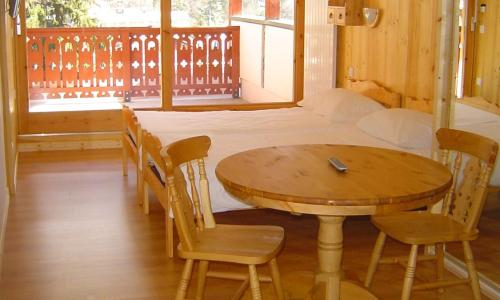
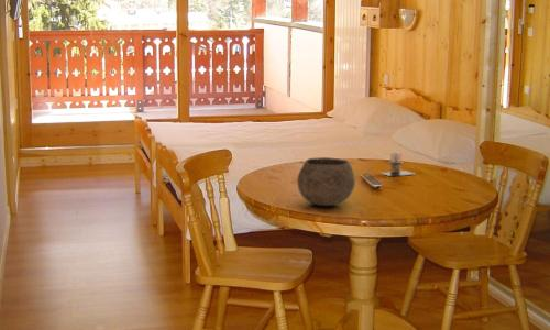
+ bowl (326, 183)
+ architectural model (395, 163)
